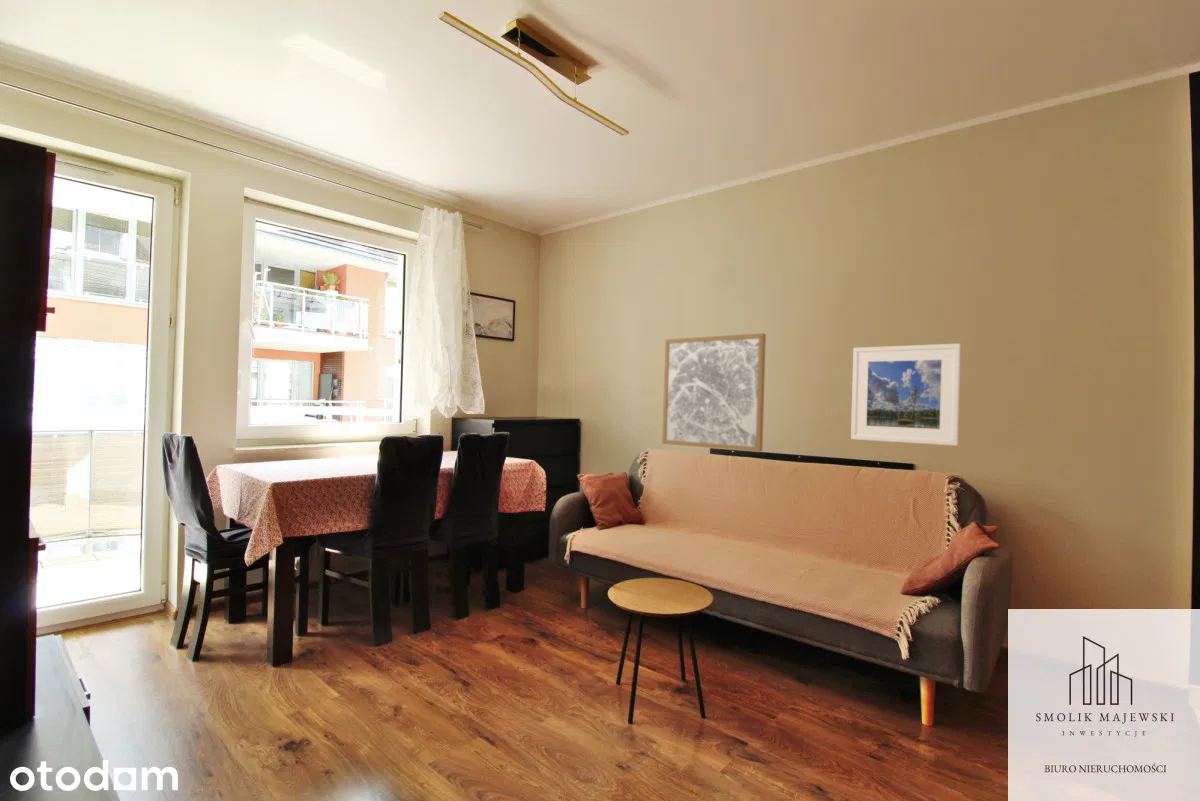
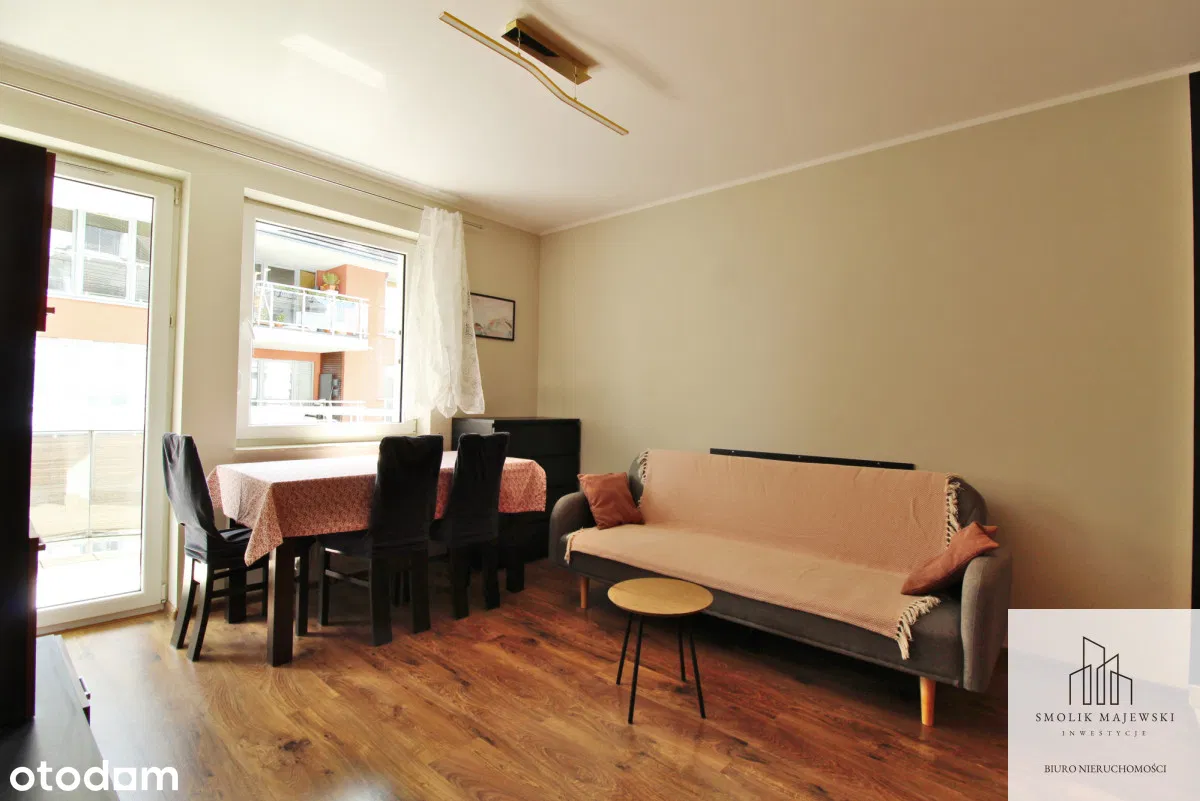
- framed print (902, 394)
- wall art (710, 392)
